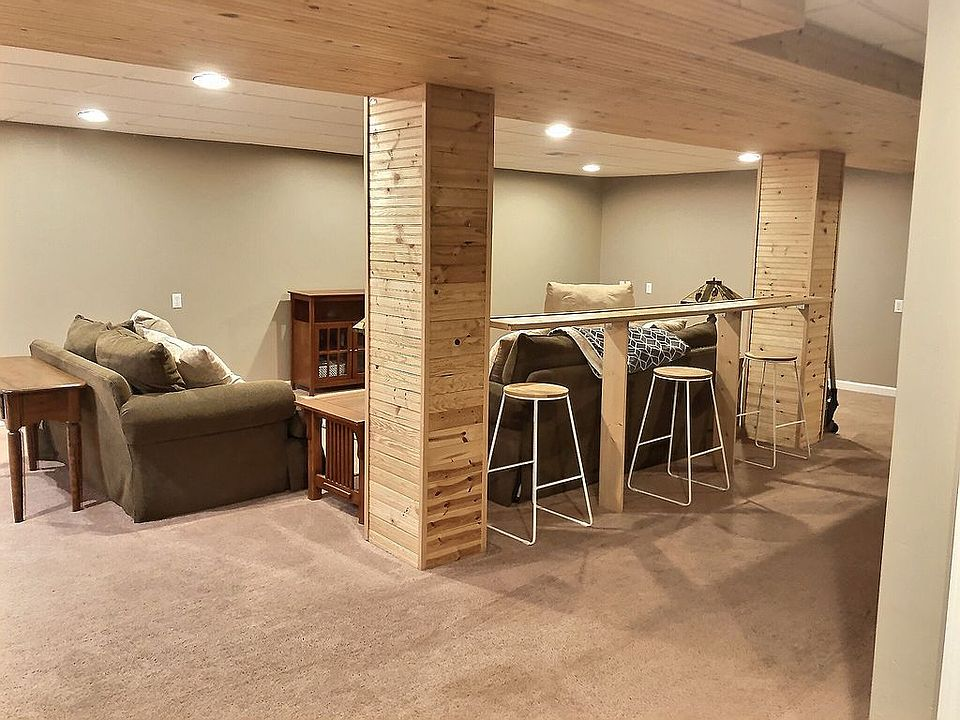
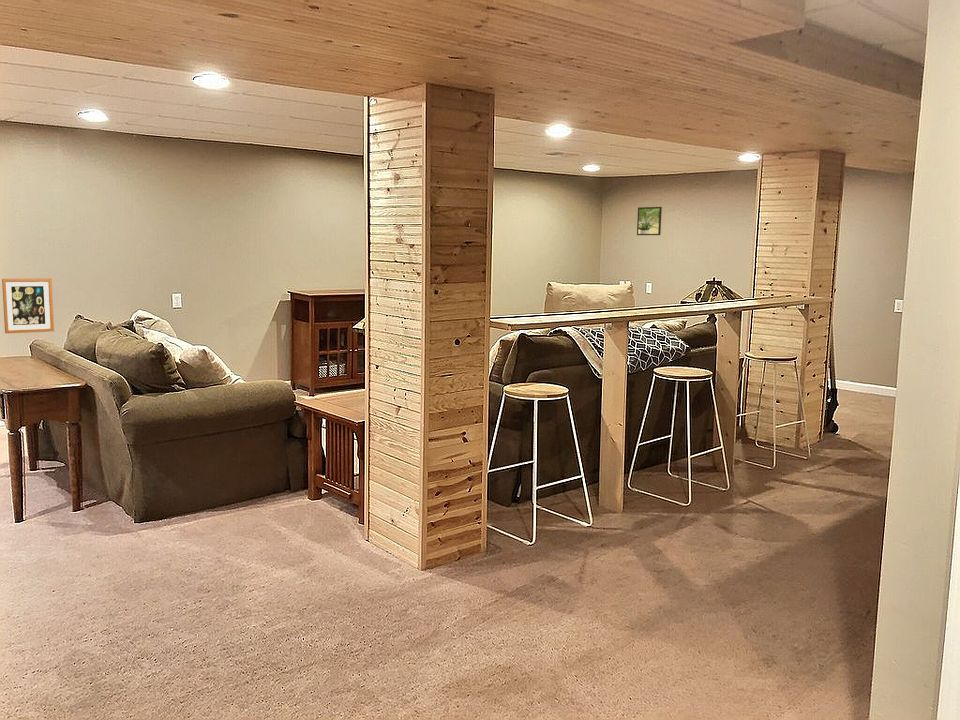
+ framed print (649, 221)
+ wall art (28, 305)
